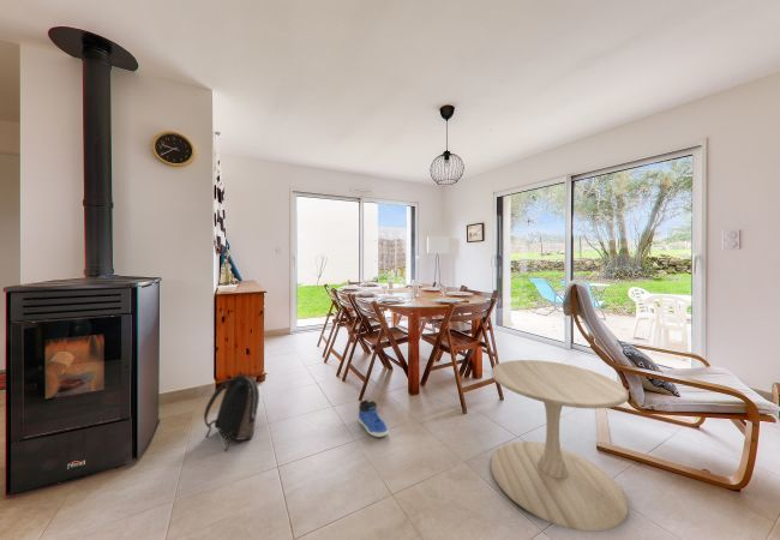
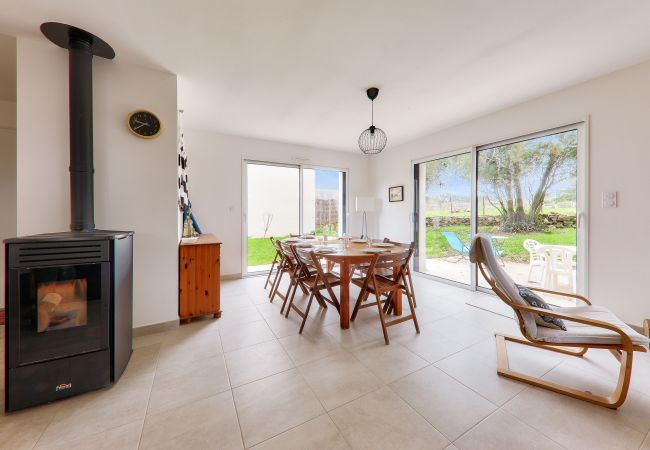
- backpack (234, 404)
- side table (552, 428)
- sneaker (372, 415)
